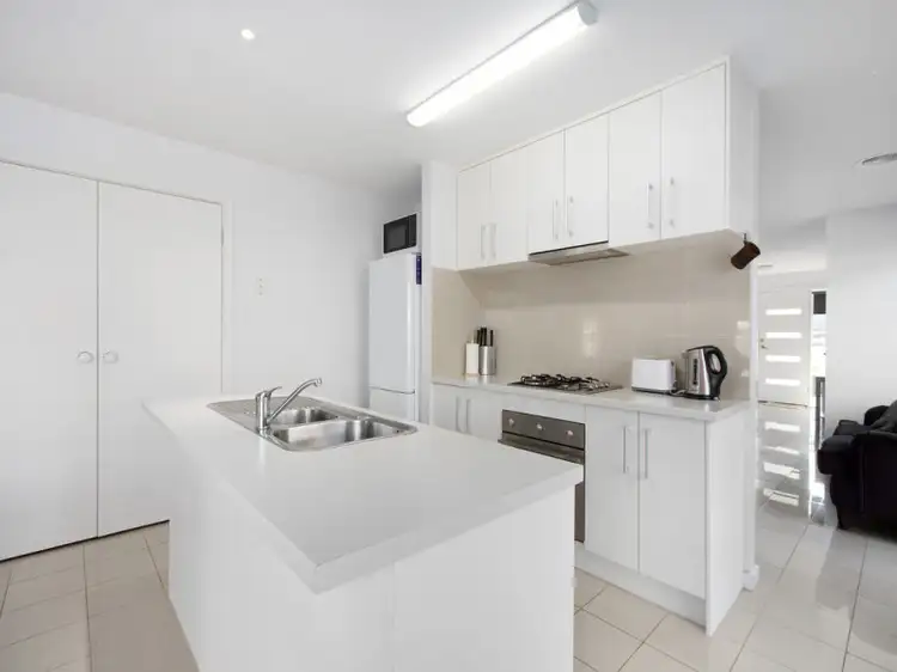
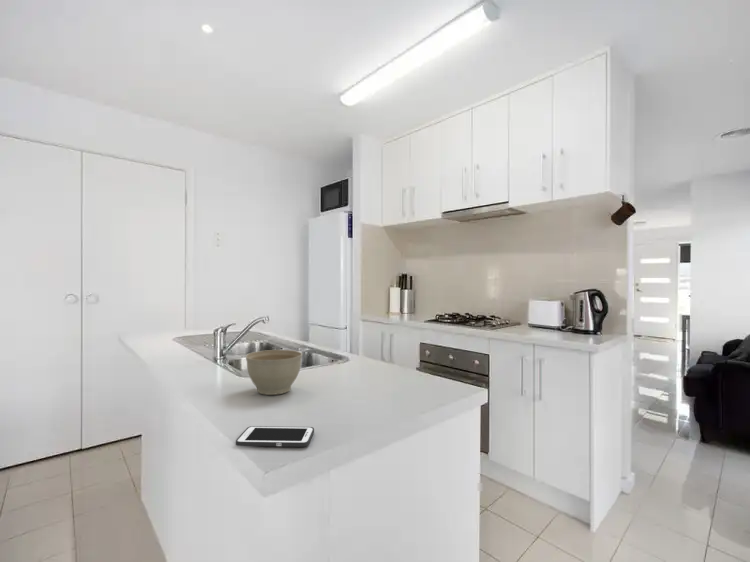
+ planter bowl (274, 372)
+ cell phone (276, 436)
